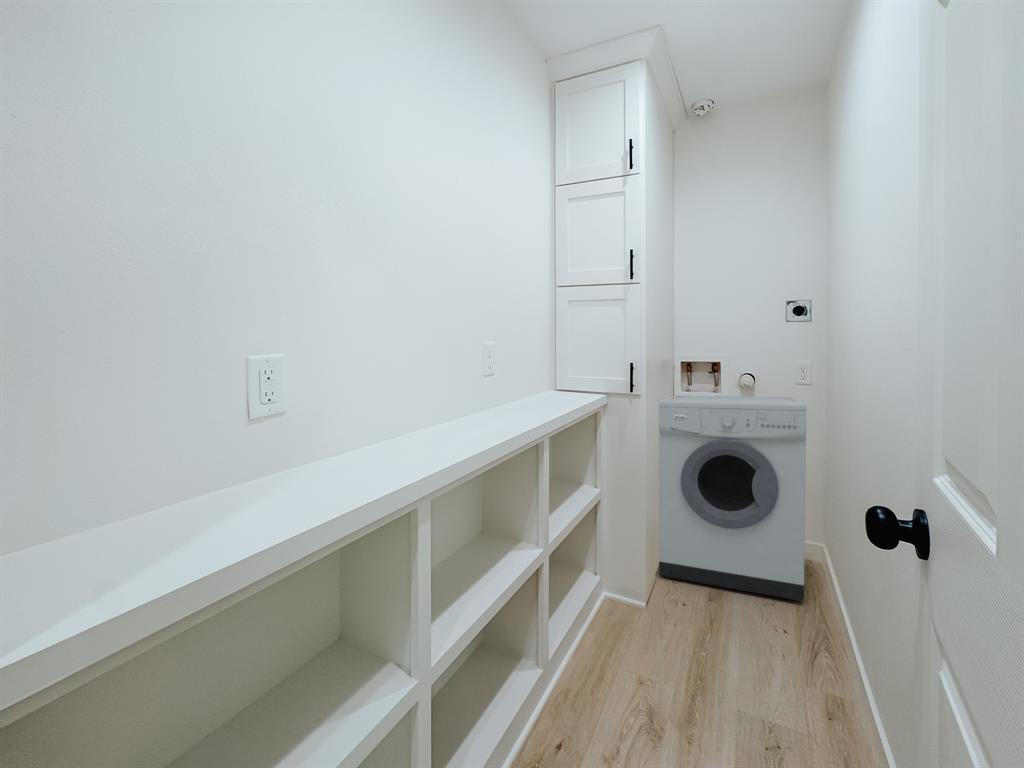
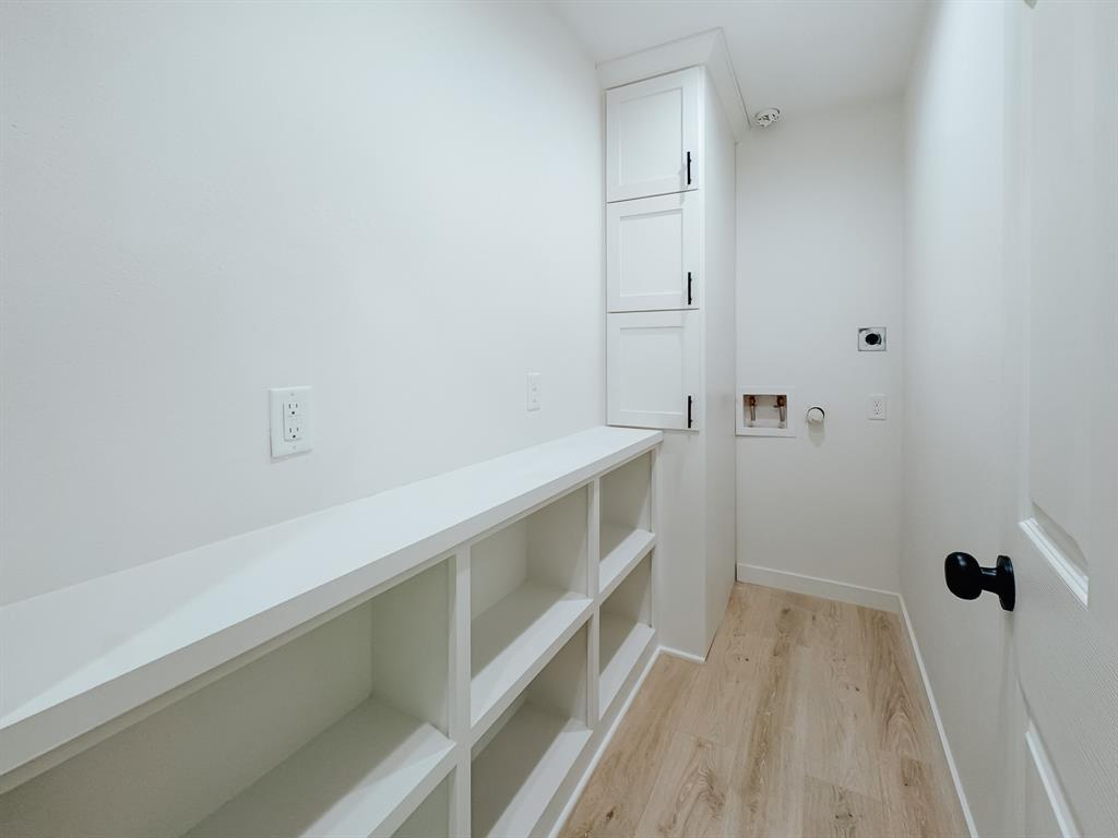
- washing machine (729, 484)
